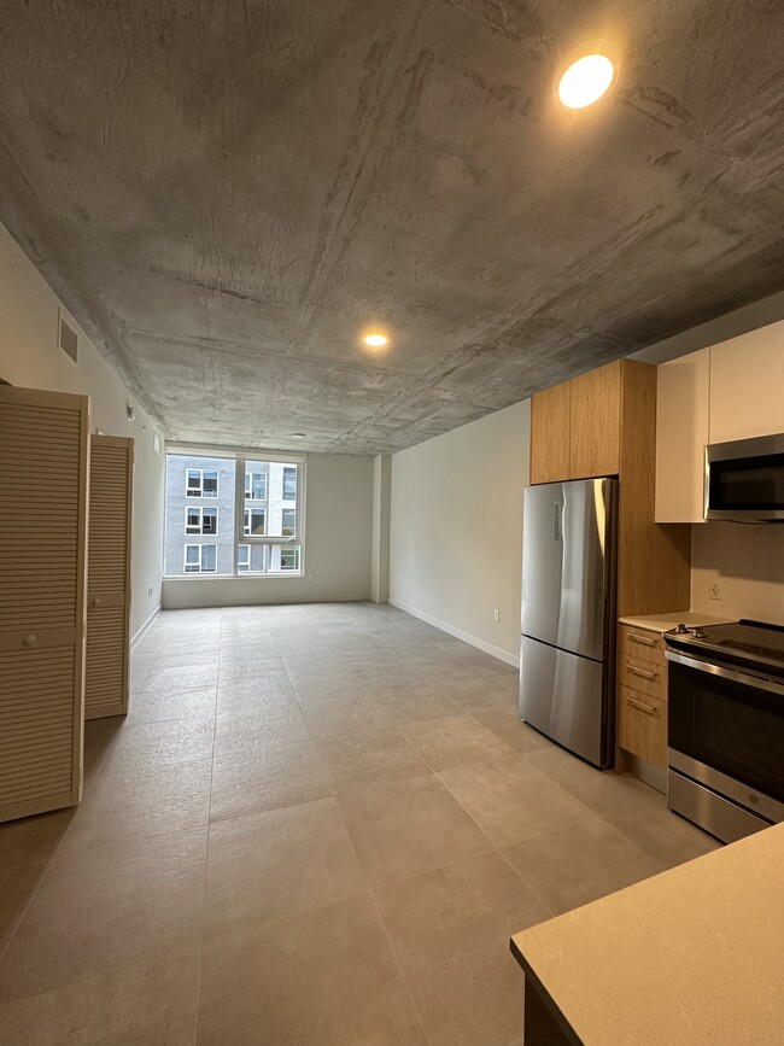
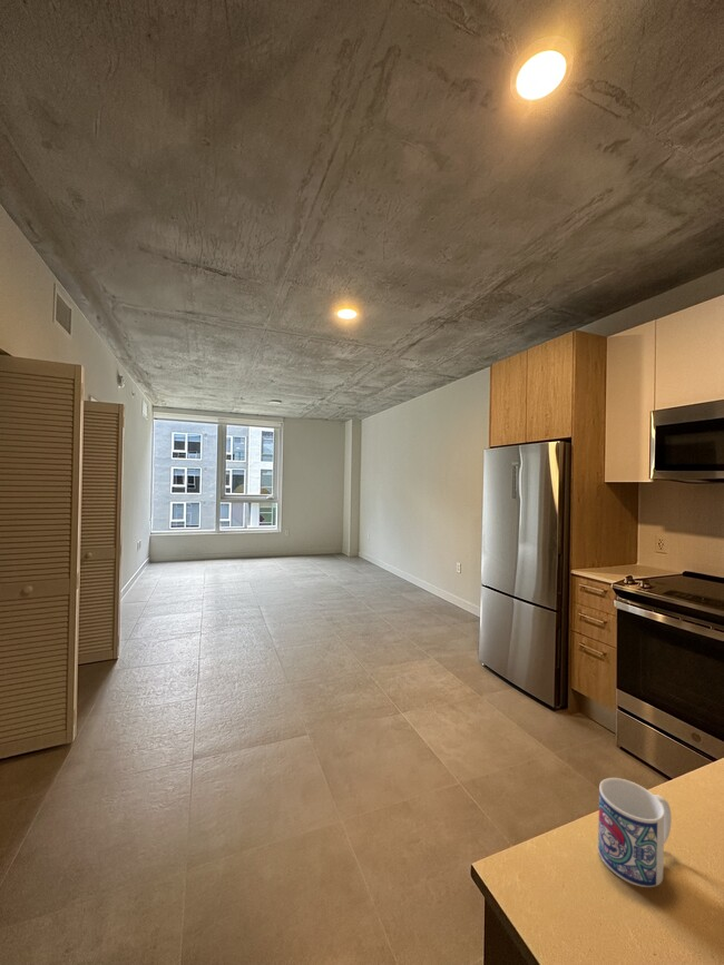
+ mug (638, 825)
